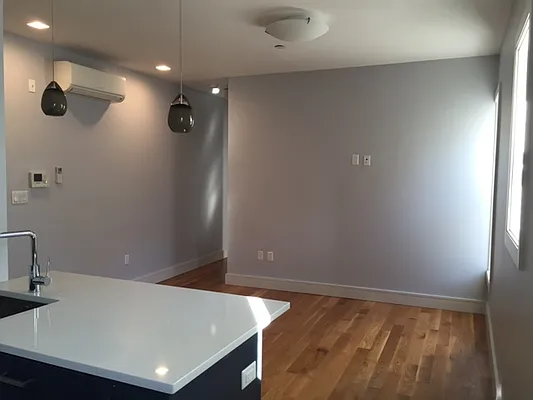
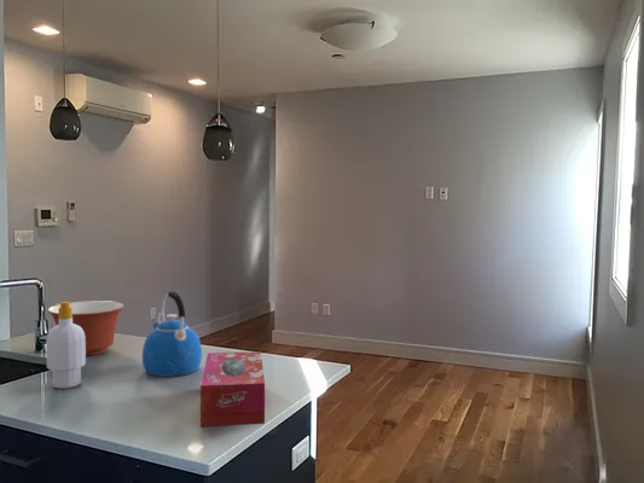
+ mixing bowl (87, 328)
+ tissue box (233, 385)
+ kettle (169, 328)
+ soap bottle (65, 343)
